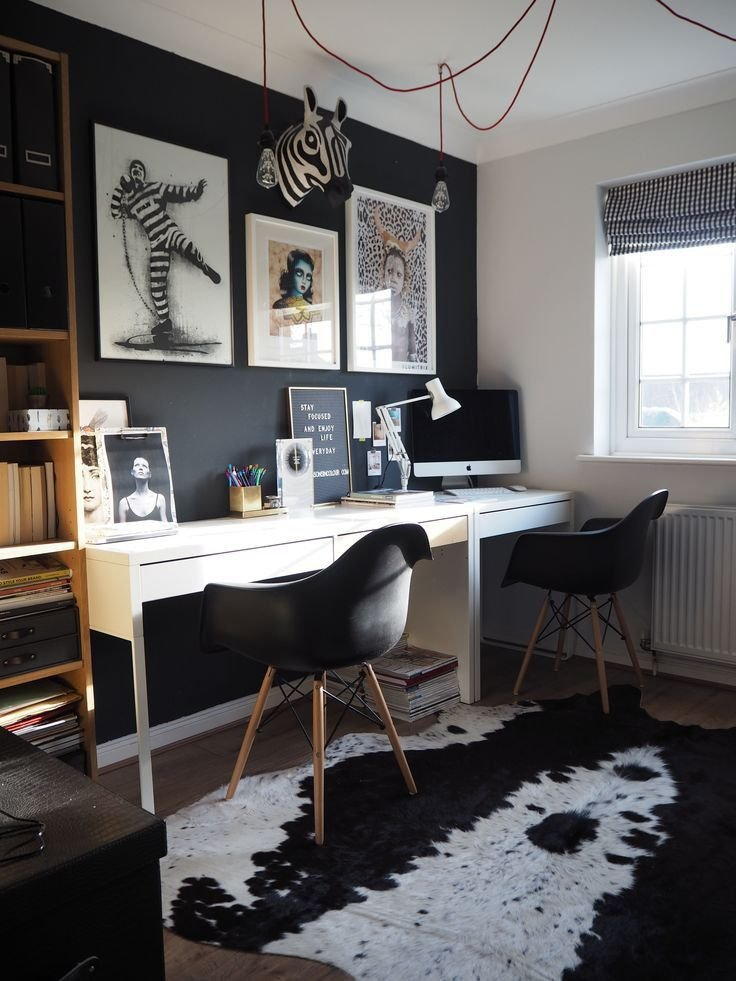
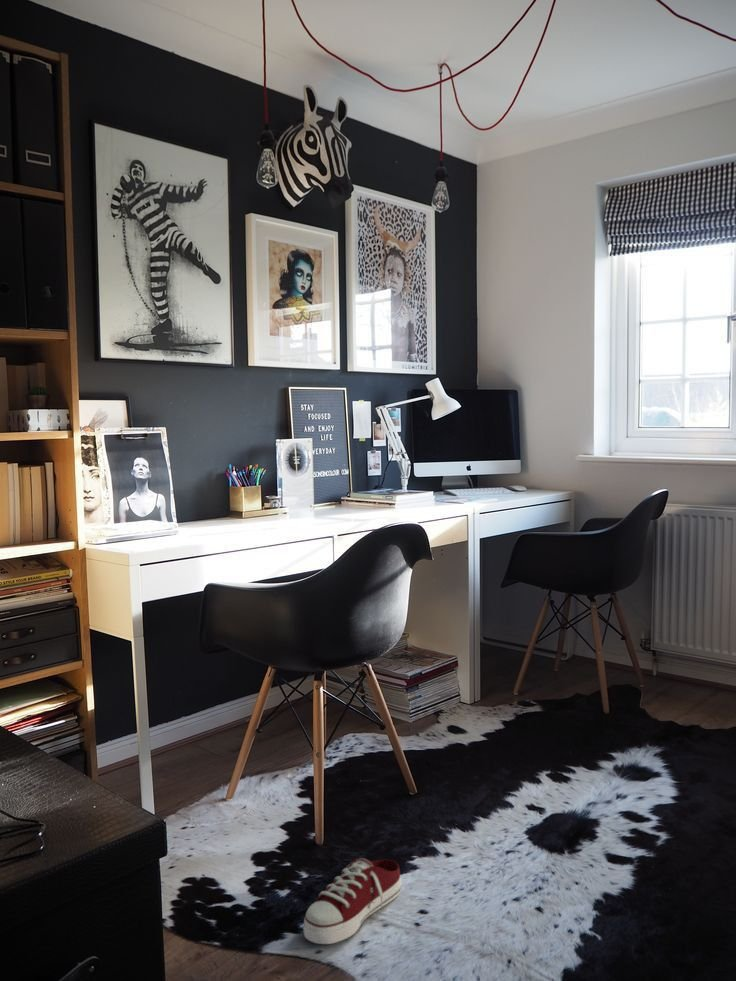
+ shoe (353, 889)
